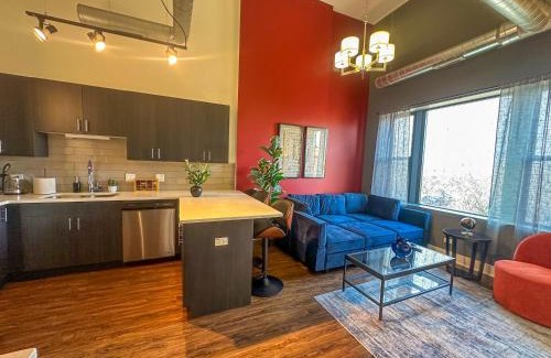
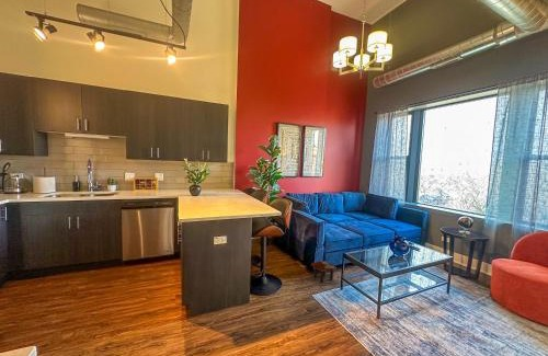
+ side table (330, 275)
